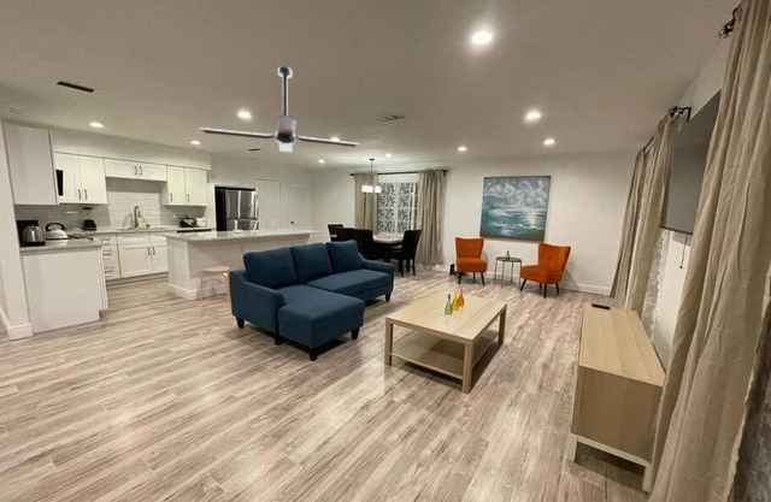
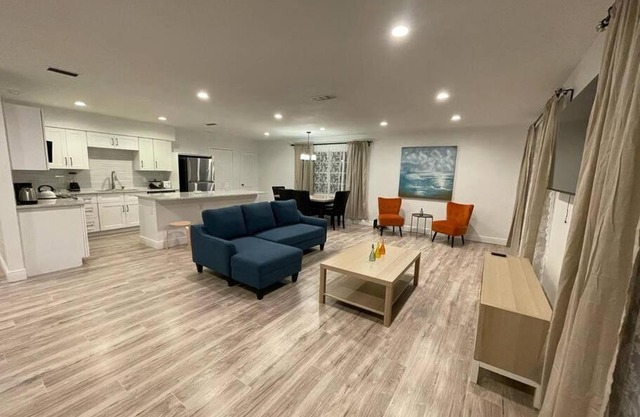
- ceiling fan (284, 106)
